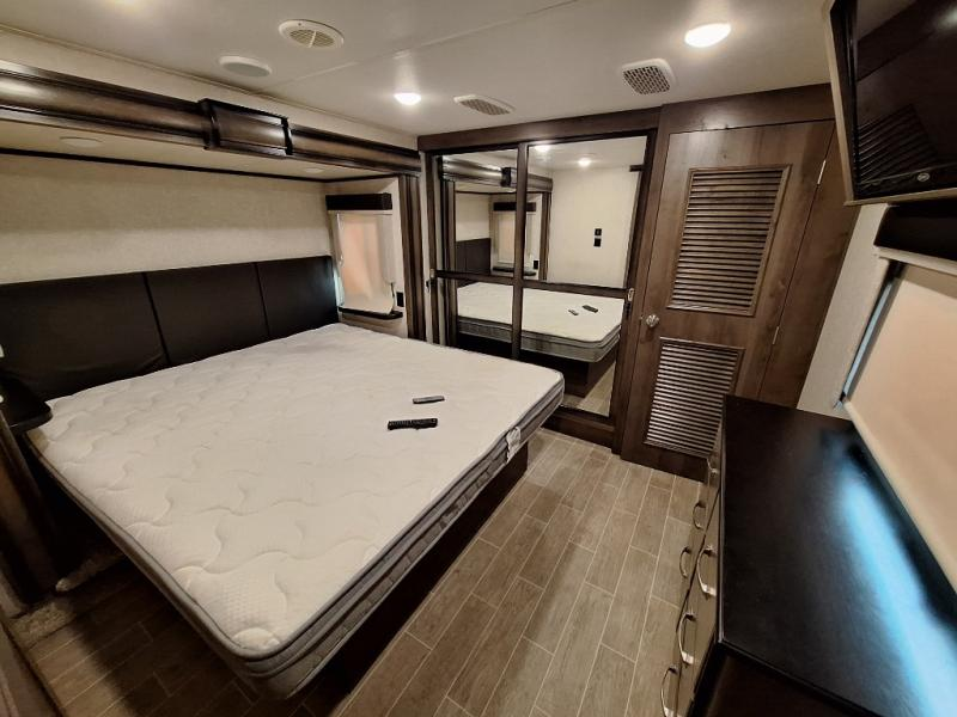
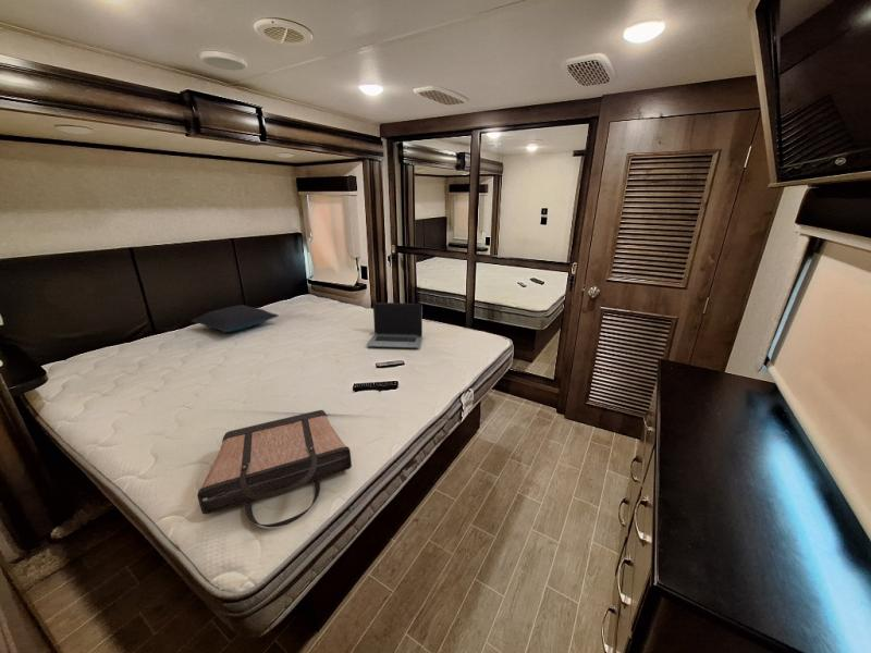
+ laptop computer (395, 324)
+ pillow (235, 318)
+ shopping bag (280, 458)
